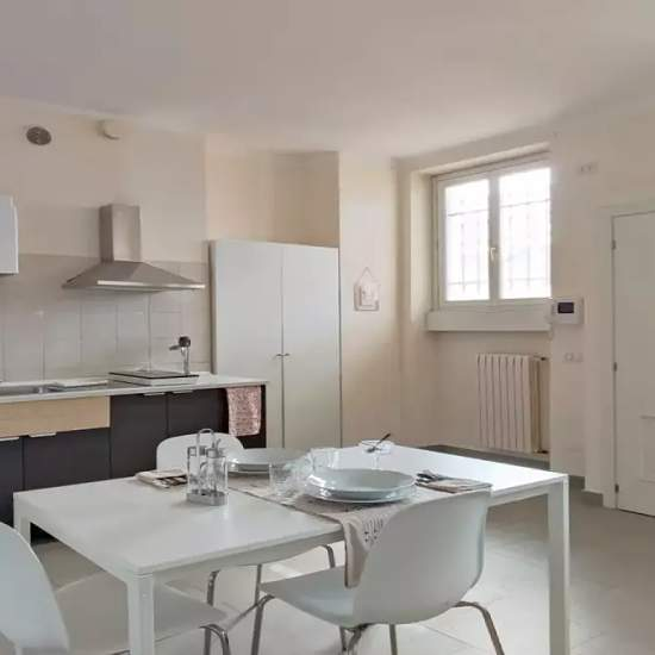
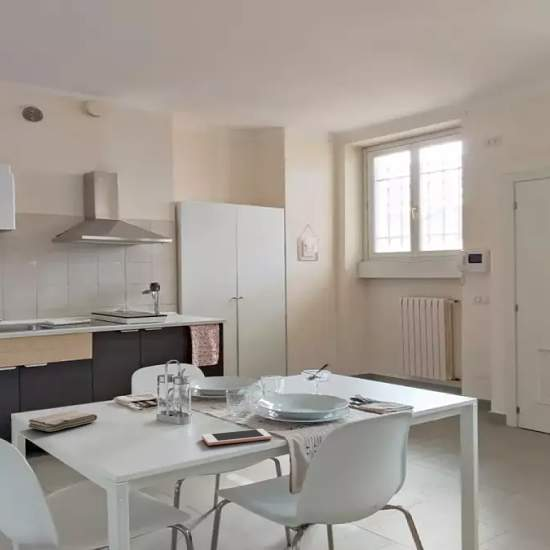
+ washcloth (62, 419)
+ cell phone (236, 436)
